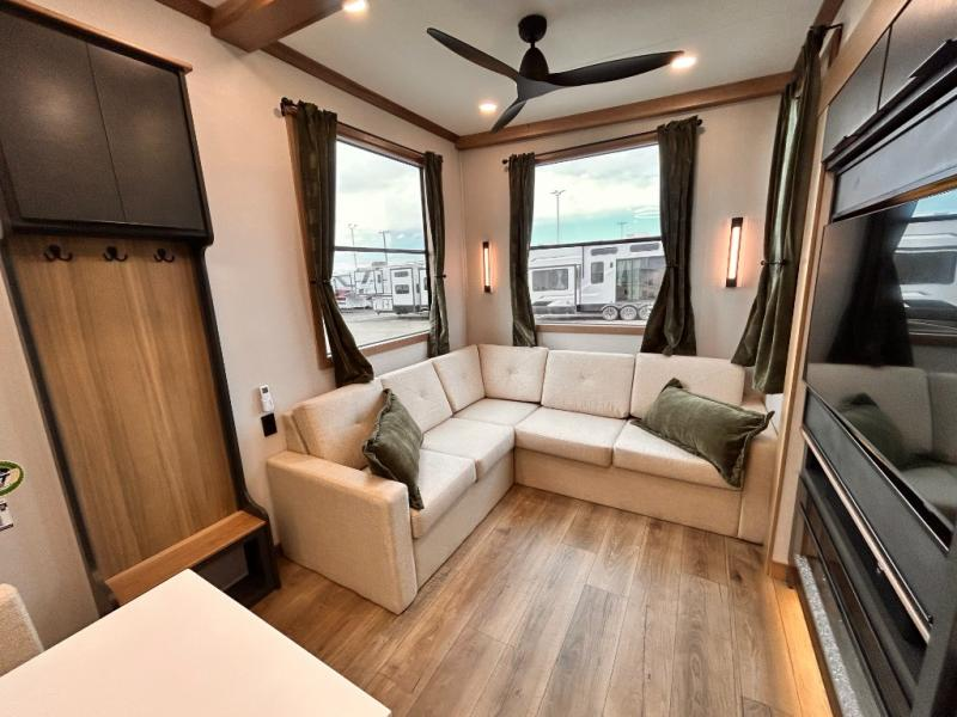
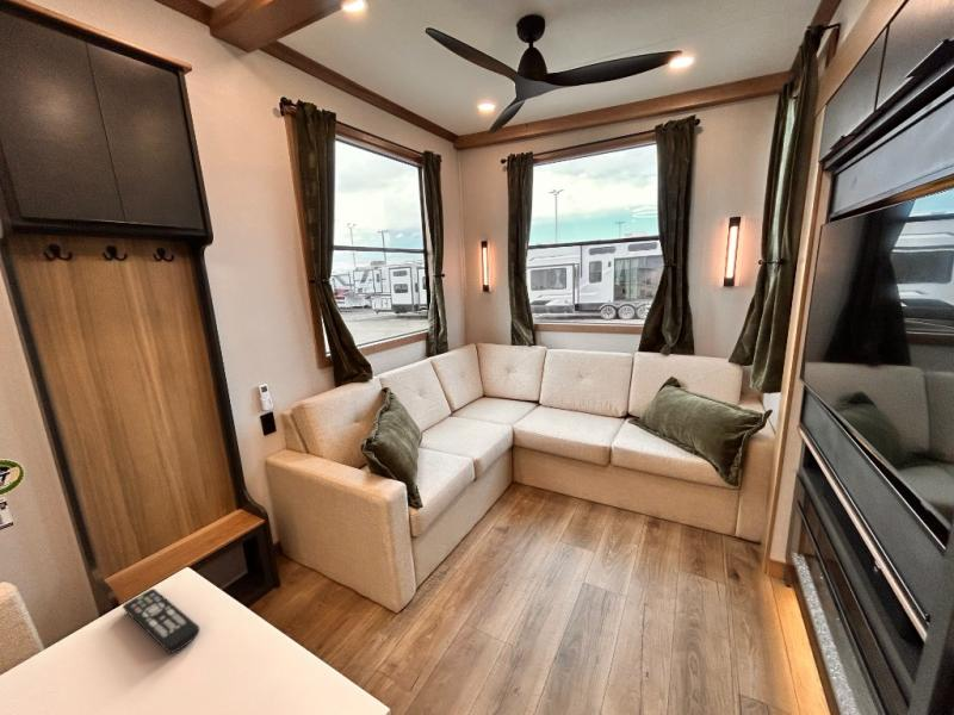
+ remote control (160, 618)
